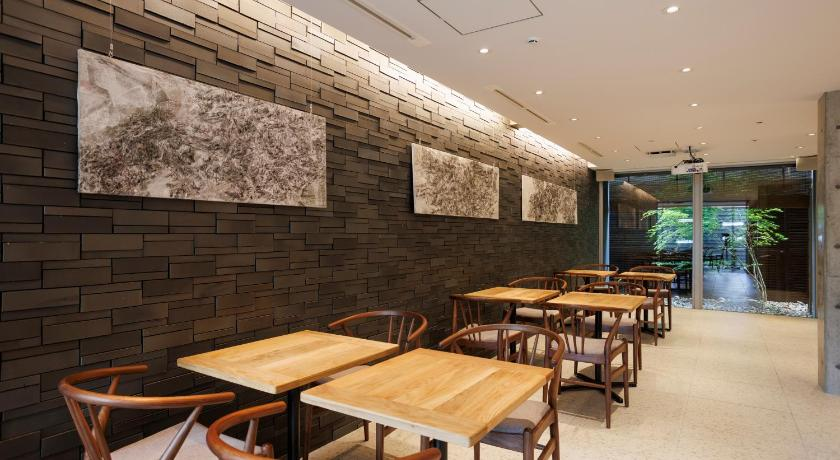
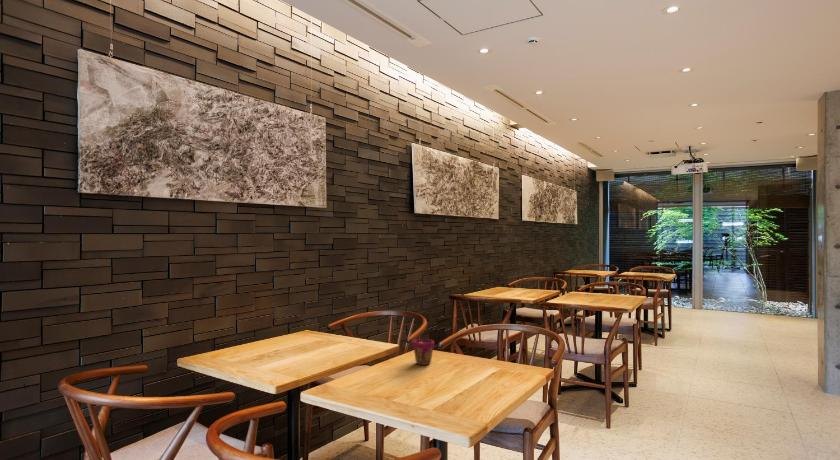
+ cup (422, 352)
